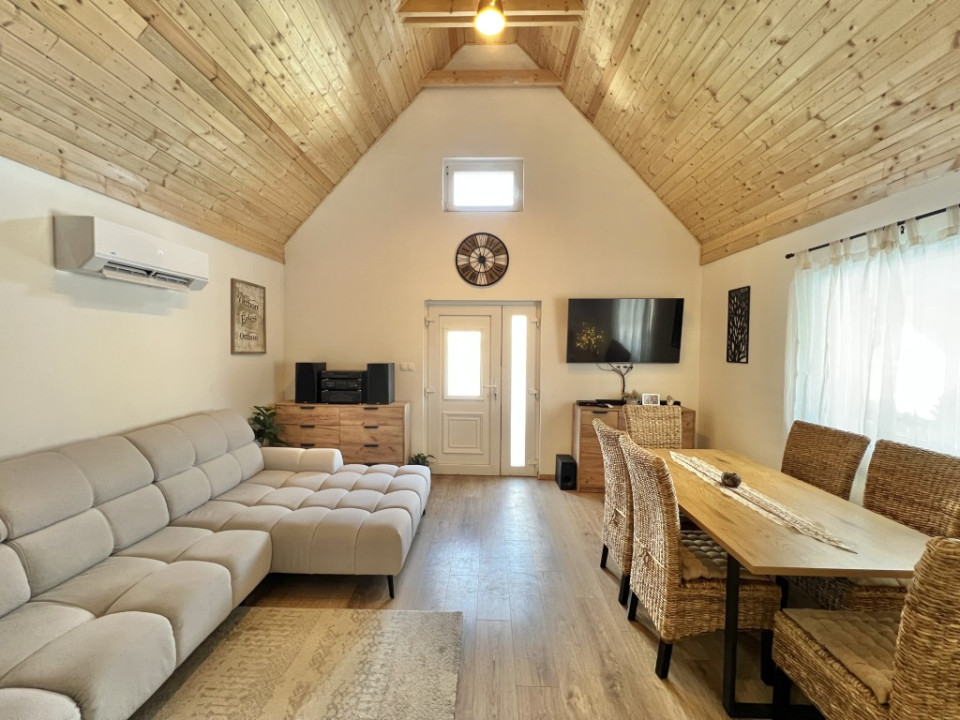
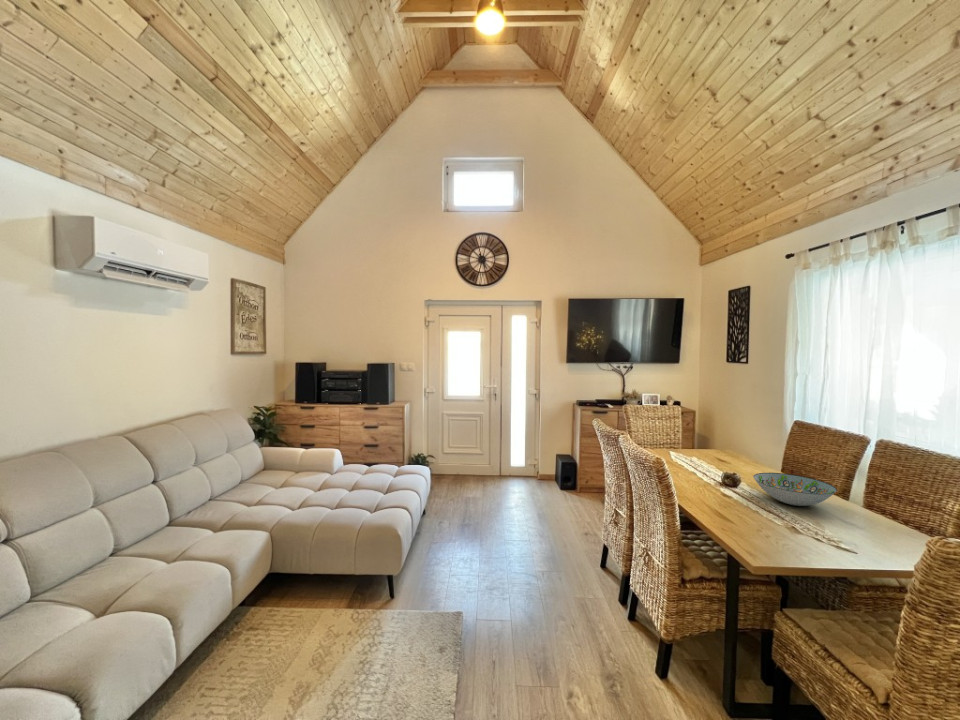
+ decorative bowl (792, 492)
